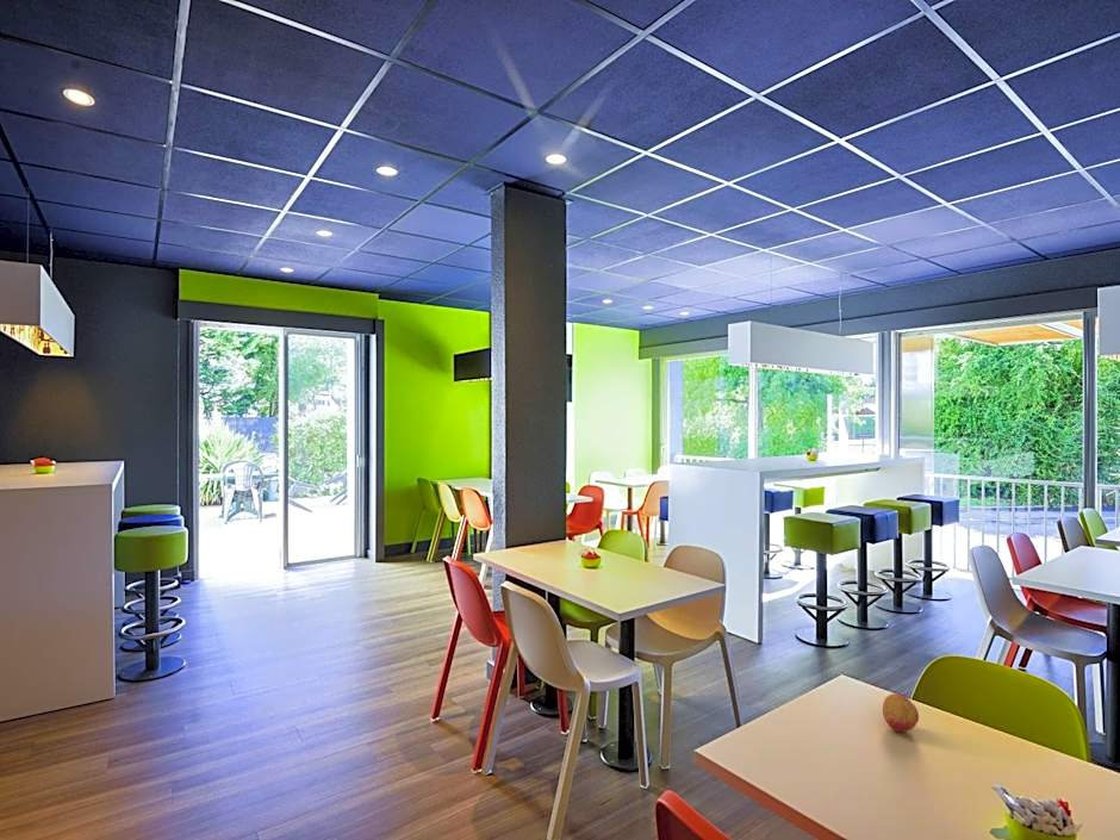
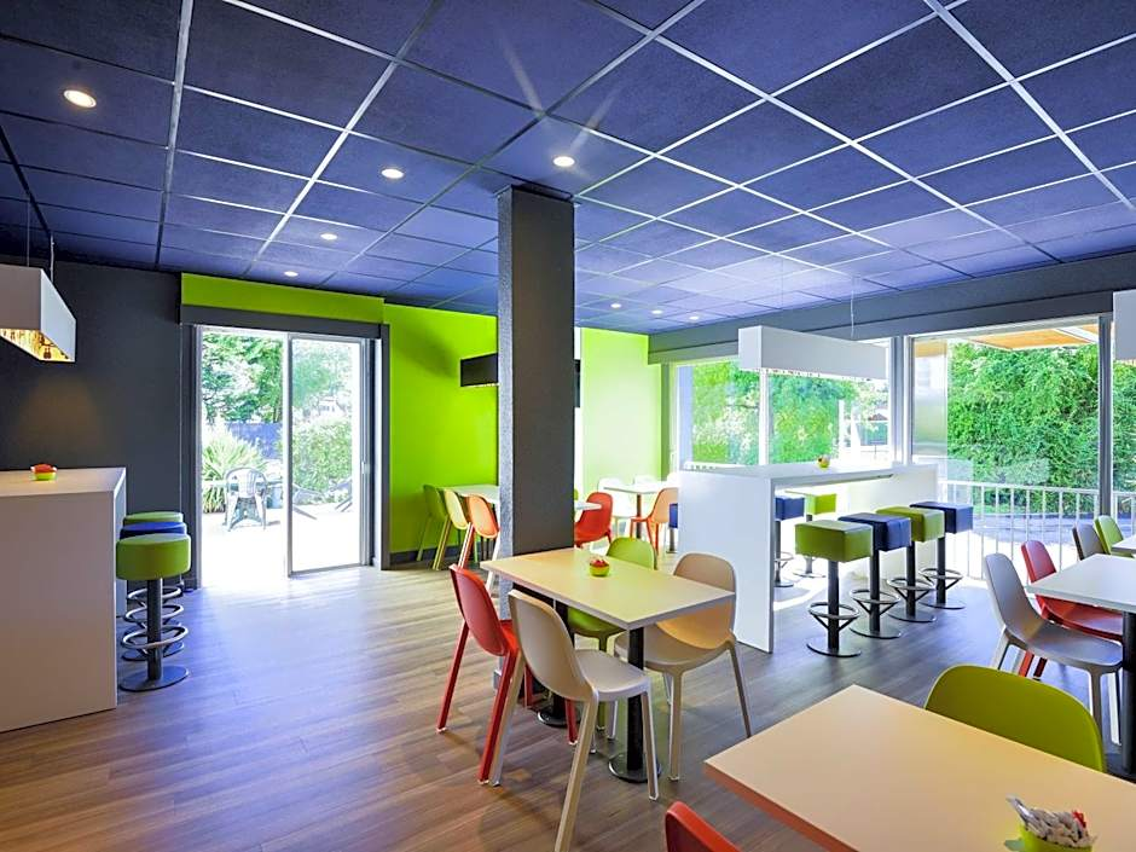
- fruit (900, 713)
